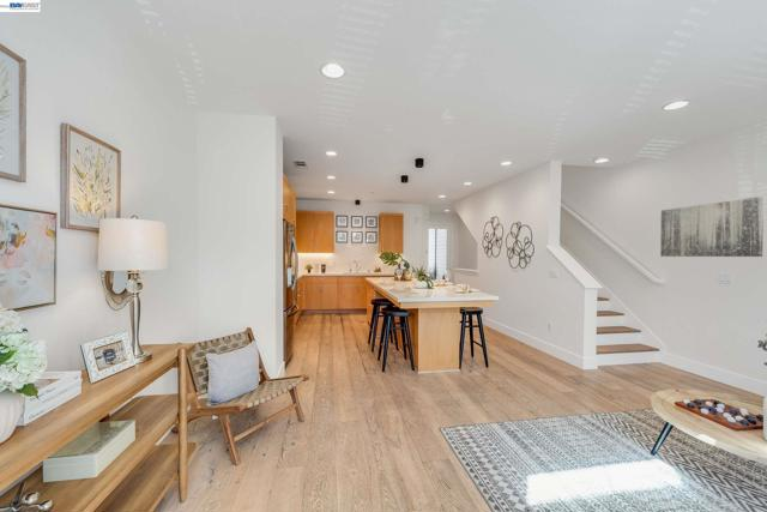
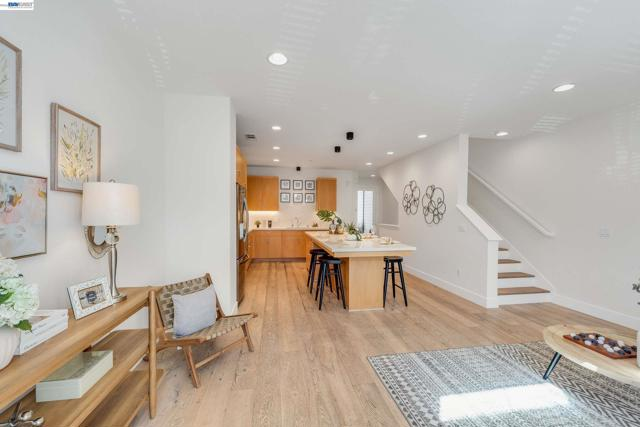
- wall art (705, 230)
